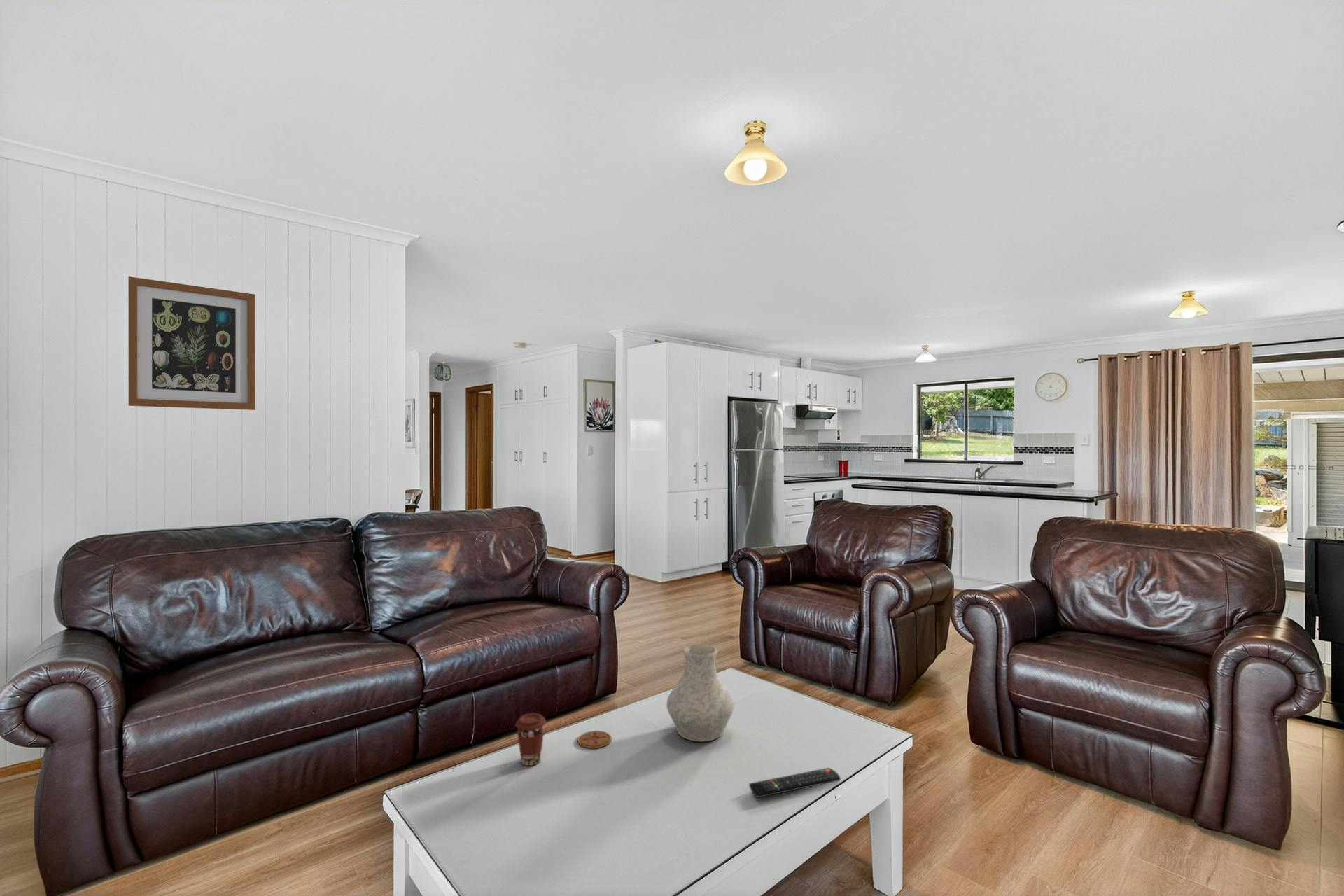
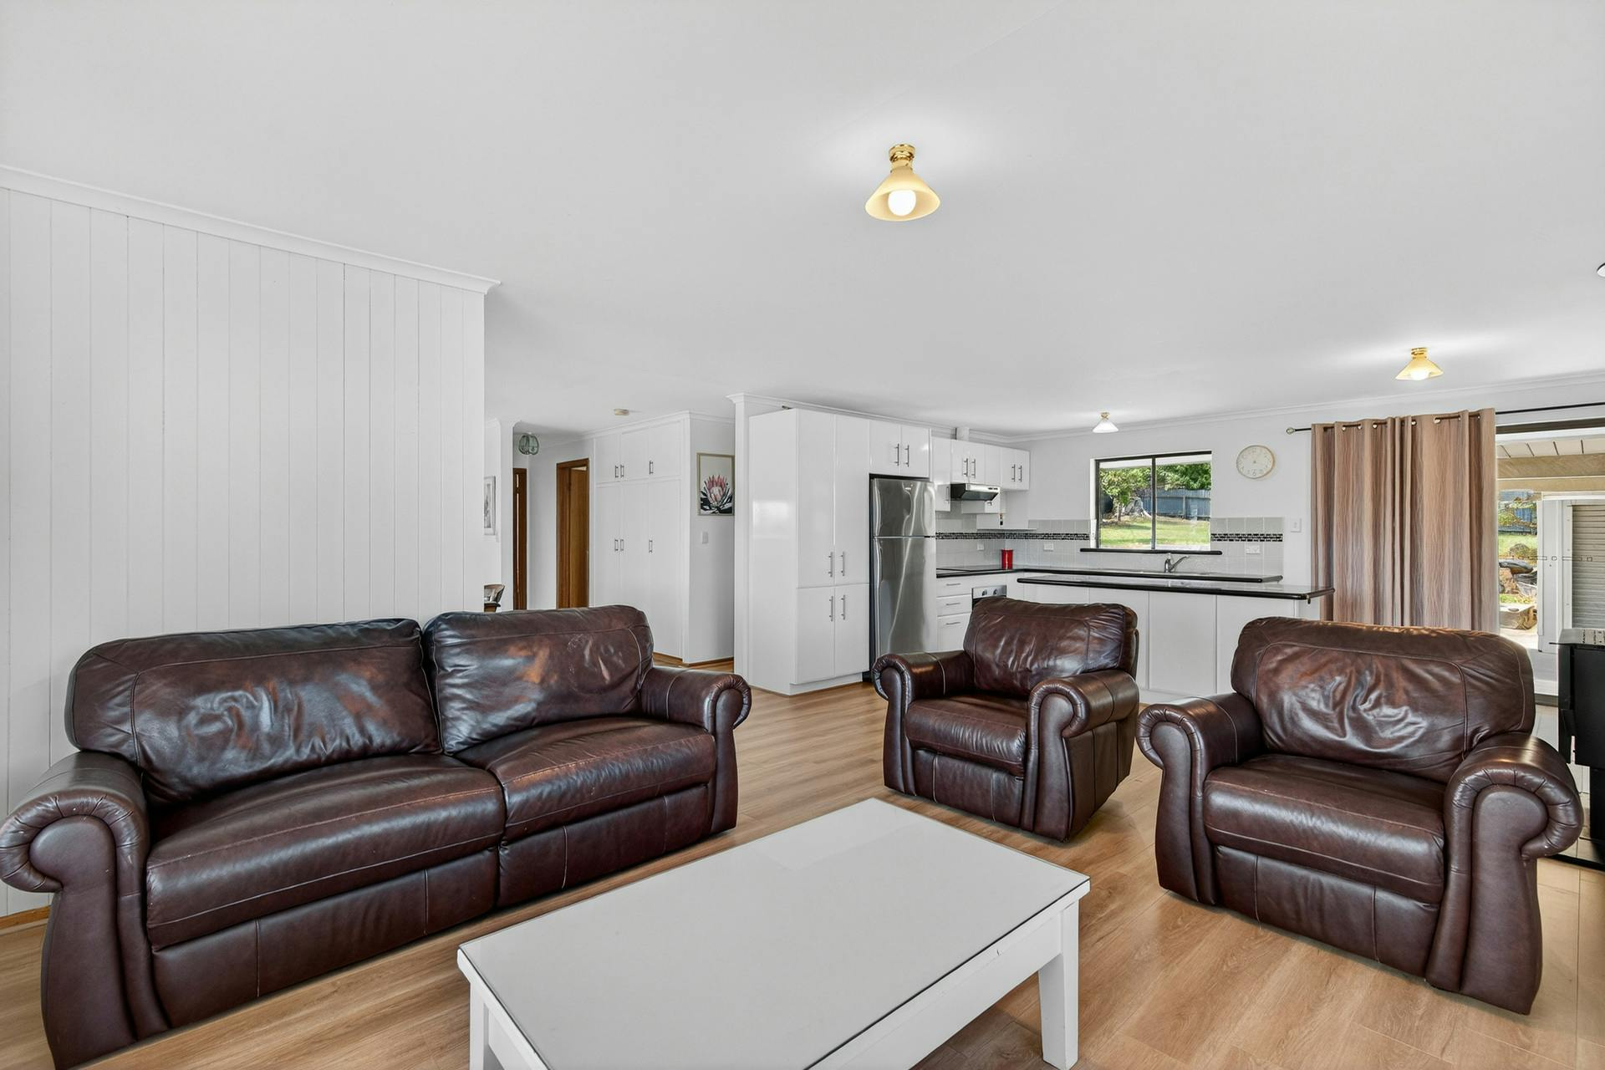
- coffee cup (531, 739)
- remote control (796, 783)
- wall art (195, 346)
- coaster (594, 739)
- vase (700, 690)
